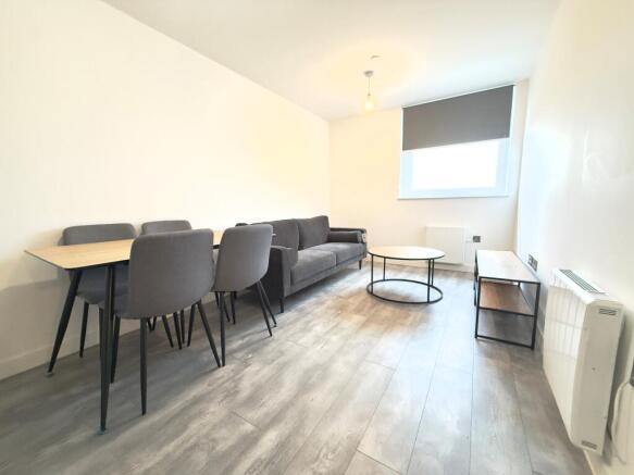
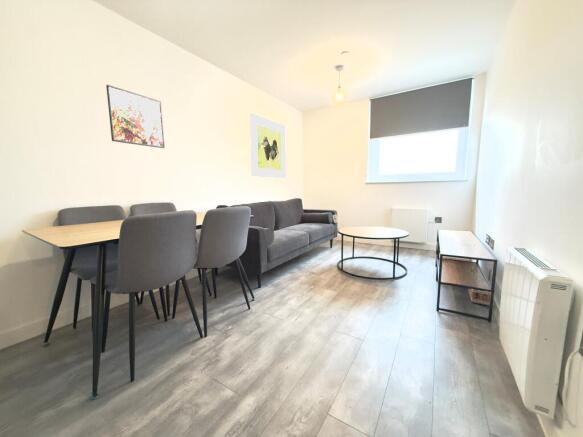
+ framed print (138, 119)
+ basket (479, 290)
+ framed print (269, 149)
